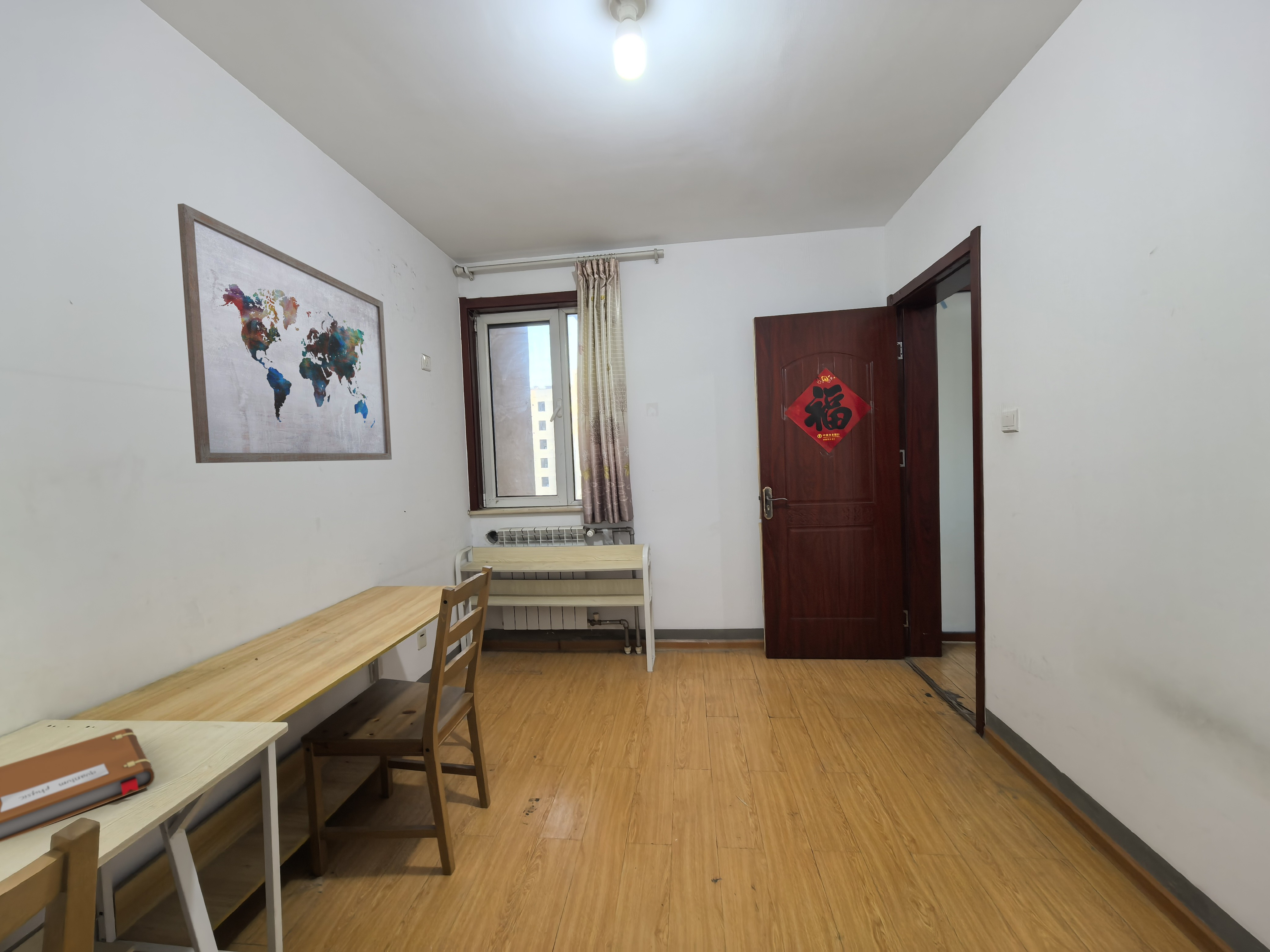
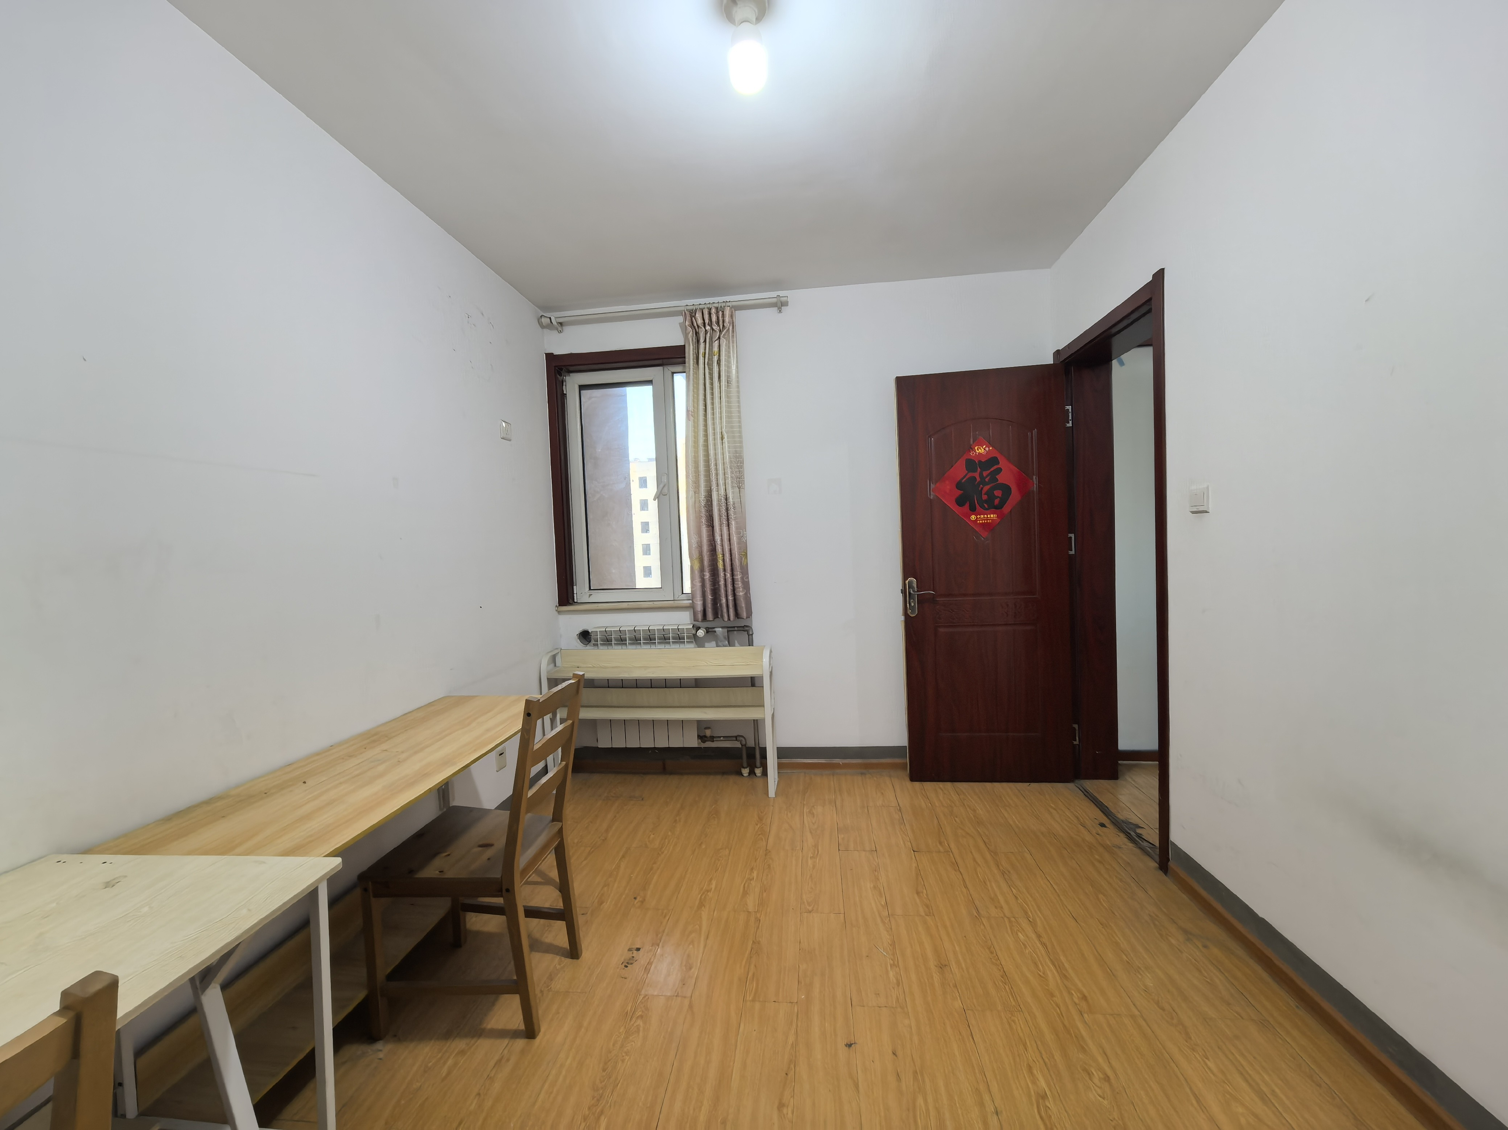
- notebook (66, 781)
- wall art (311, 364)
